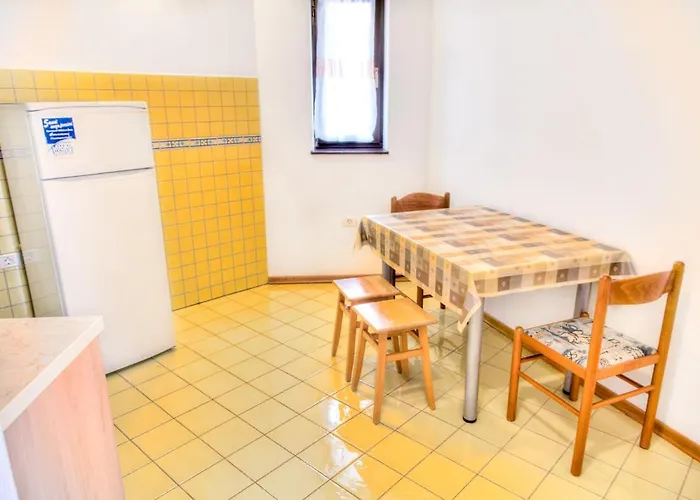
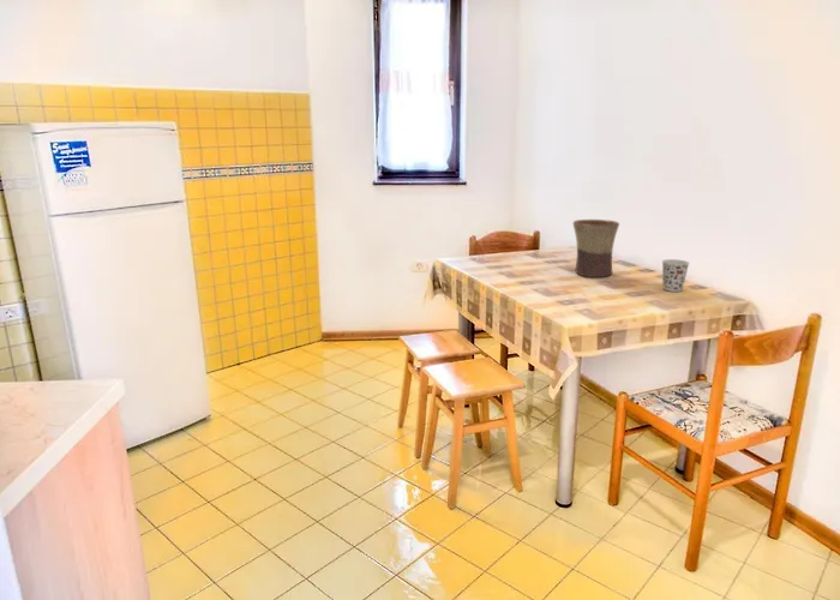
+ cup (673, 275)
+ flower pot (594, 247)
